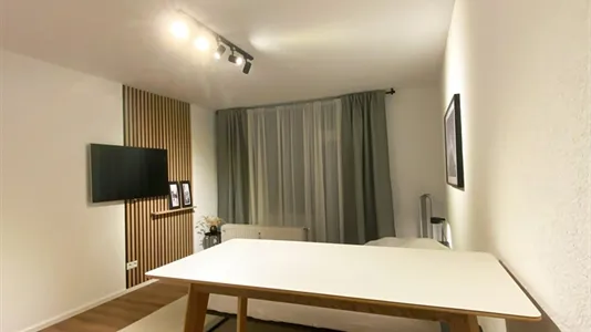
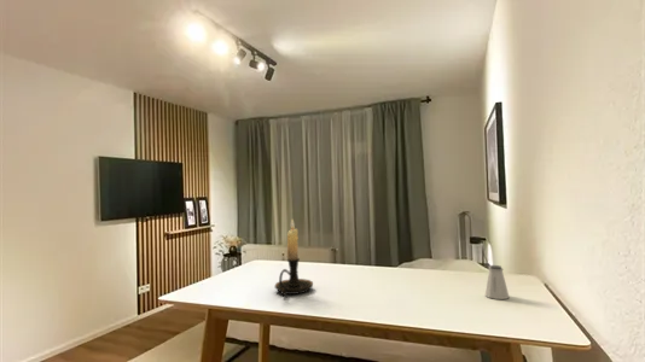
+ candle holder (290, 255)
+ saltshaker (495, 280)
